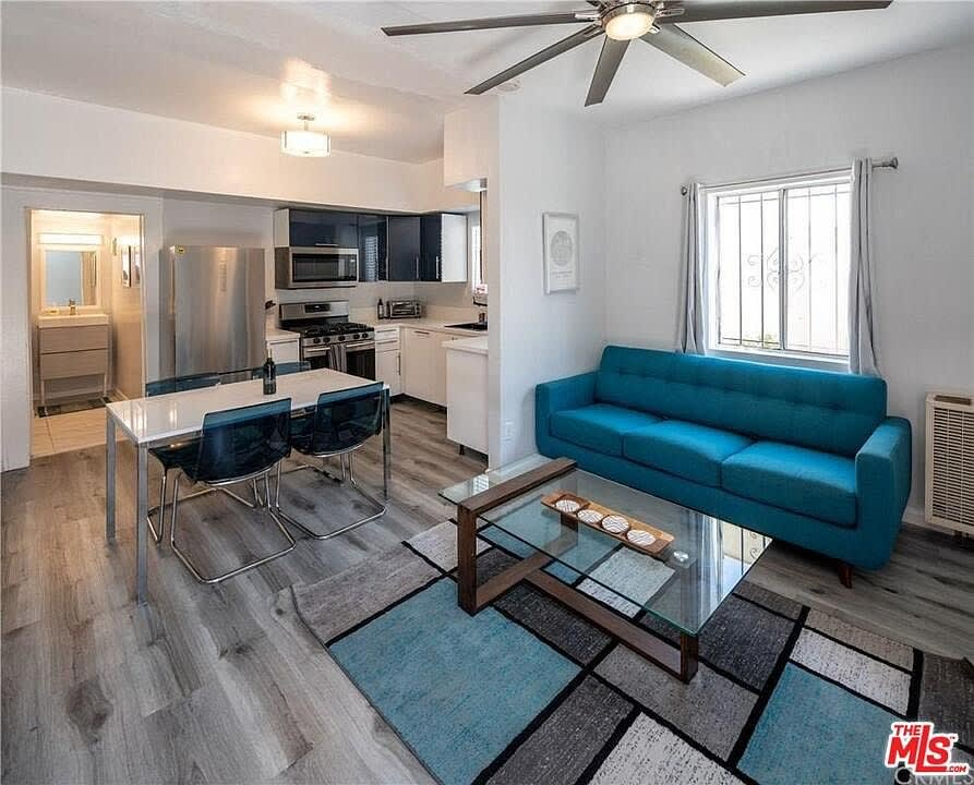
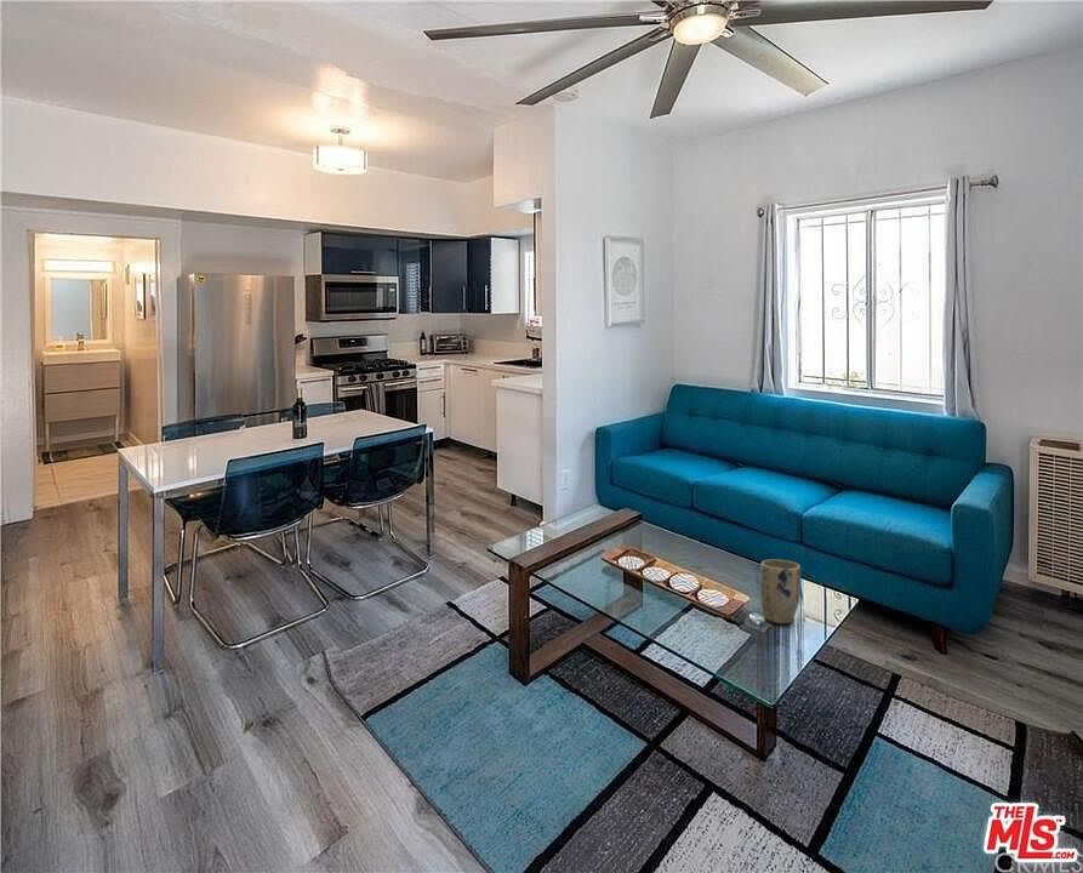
+ plant pot (779, 590)
